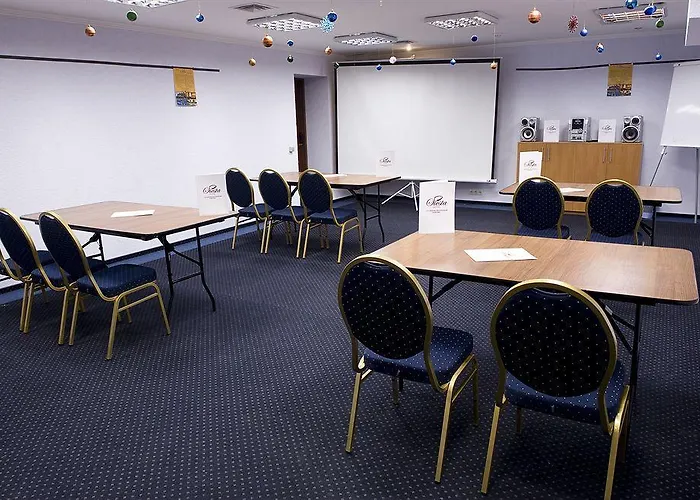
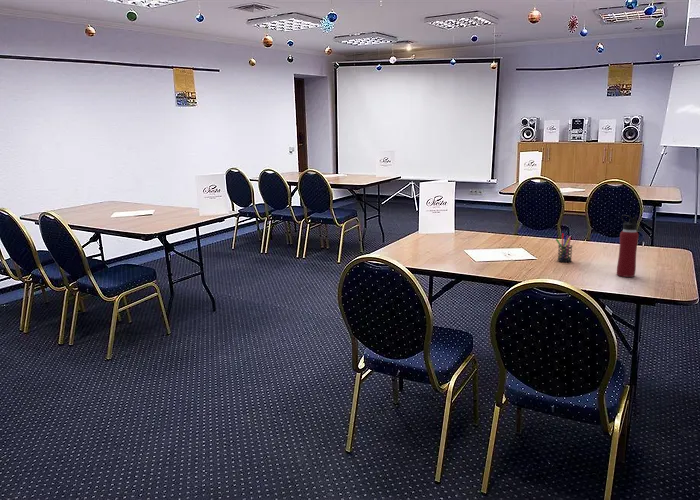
+ water bottle (628, 245)
+ pen holder (563, 247)
